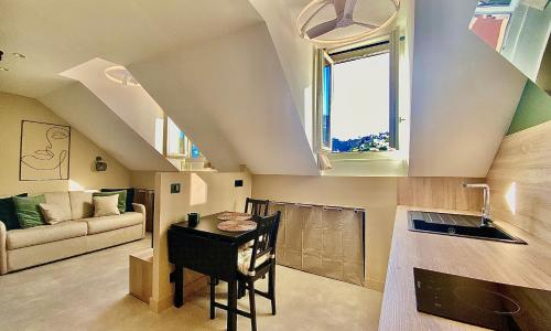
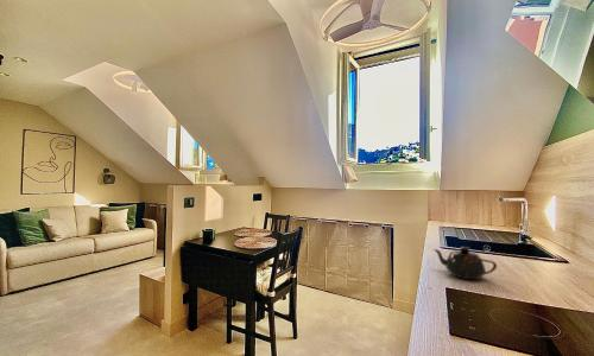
+ teapot (462, 260)
